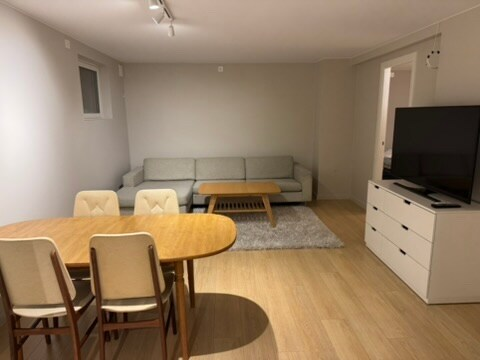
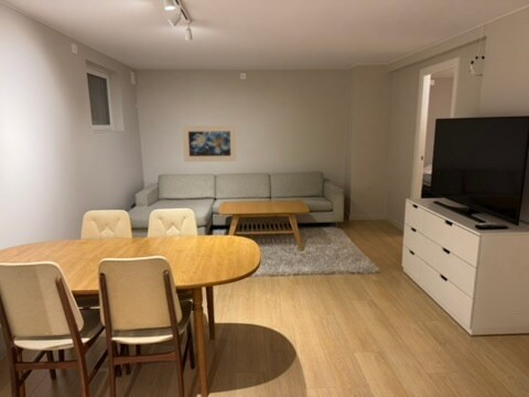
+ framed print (209, 143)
